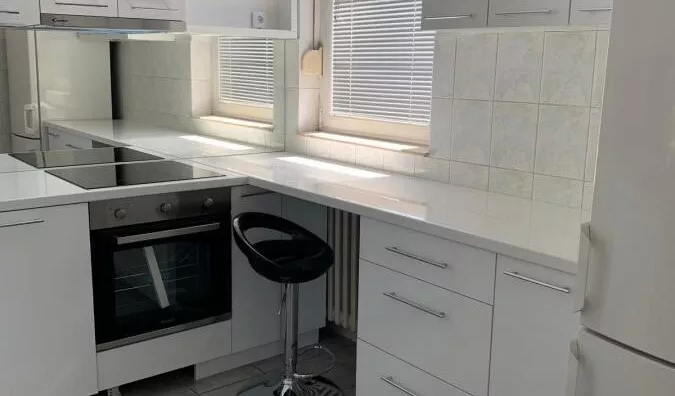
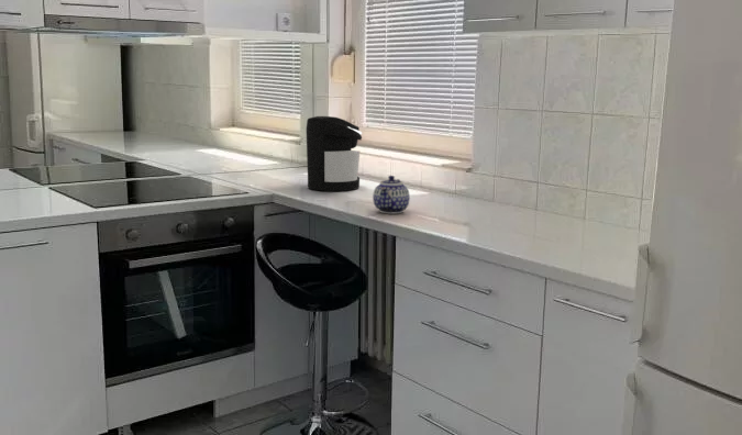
+ teapot (391, 193)
+ coffee maker (336, 152)
